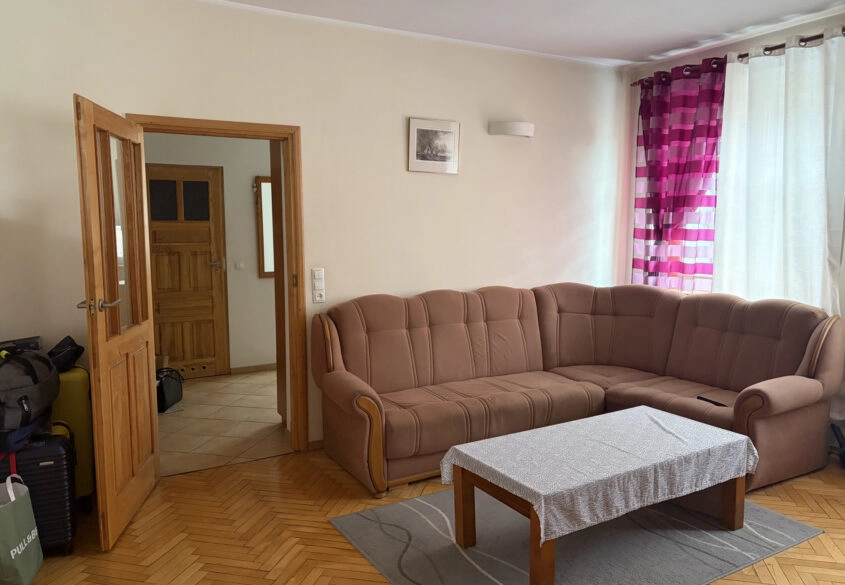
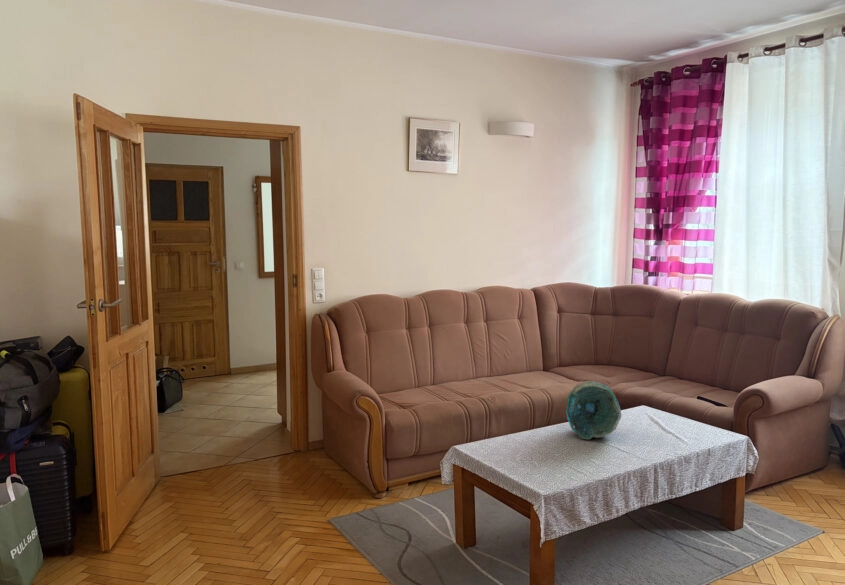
+ decorative bowl (594, 408)
